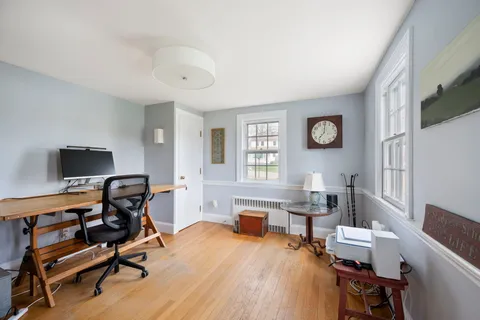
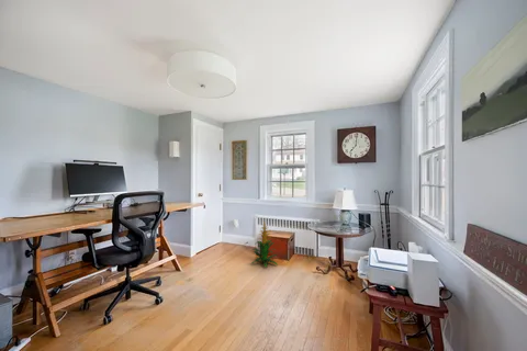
+ indoor plant (265, 241)
